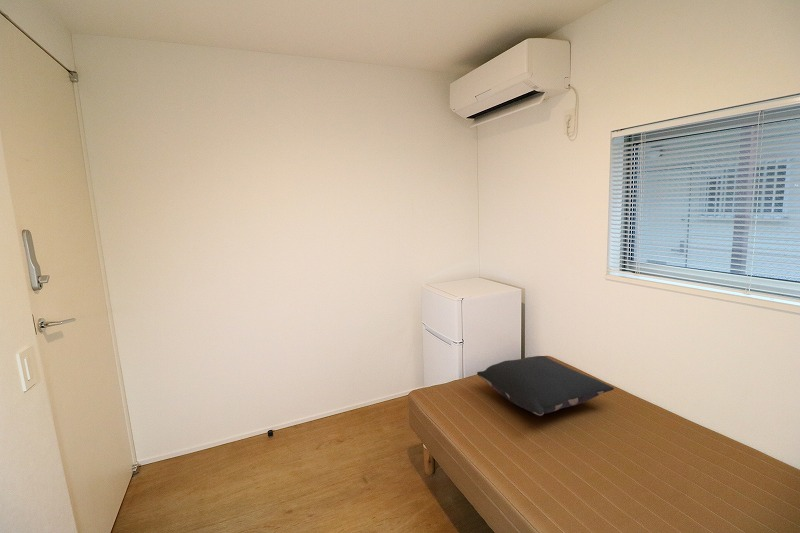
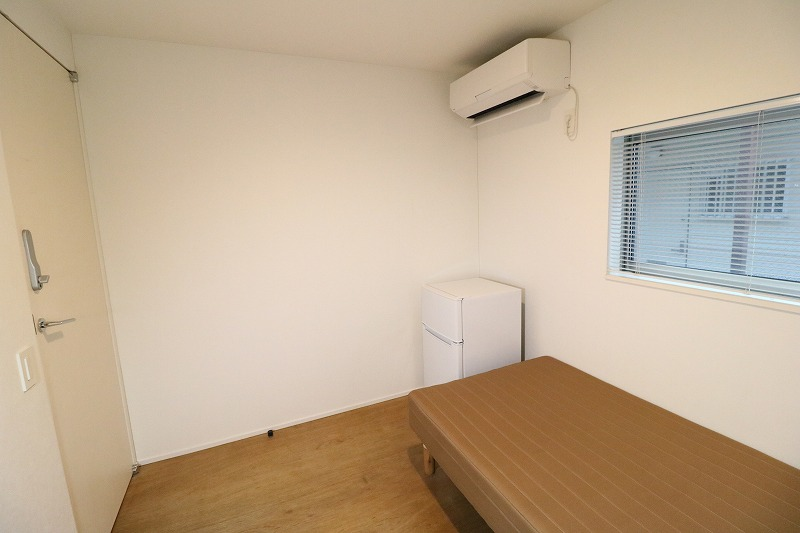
- pillow (541, 381)
